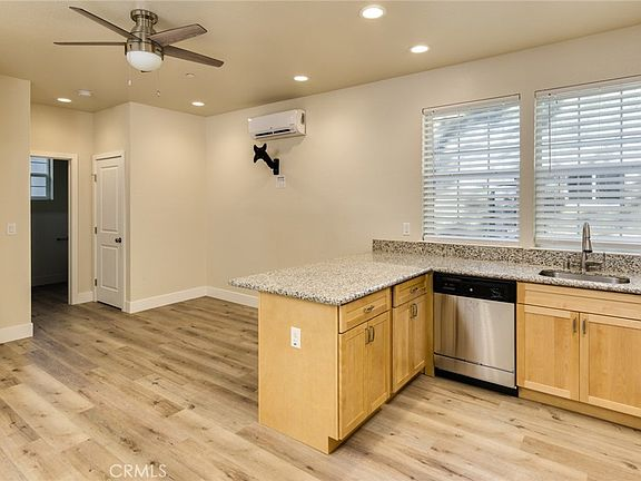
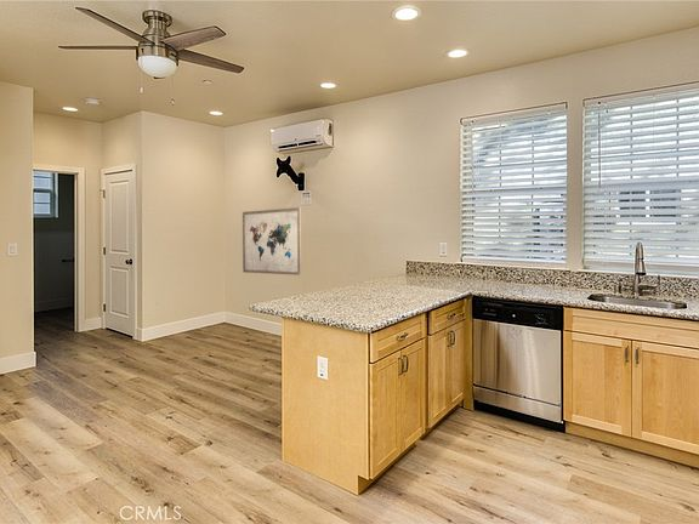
+ wall art (269, 241)
